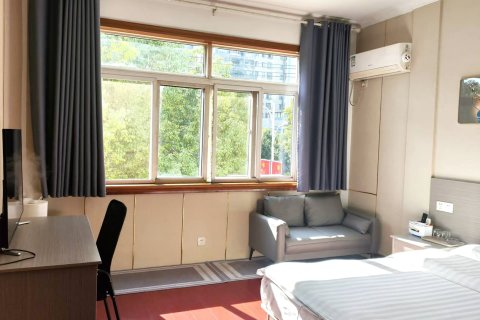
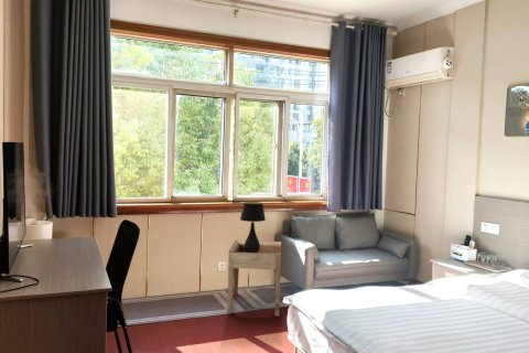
+ table lamp (252, 228)
+ side table (256, 268)
